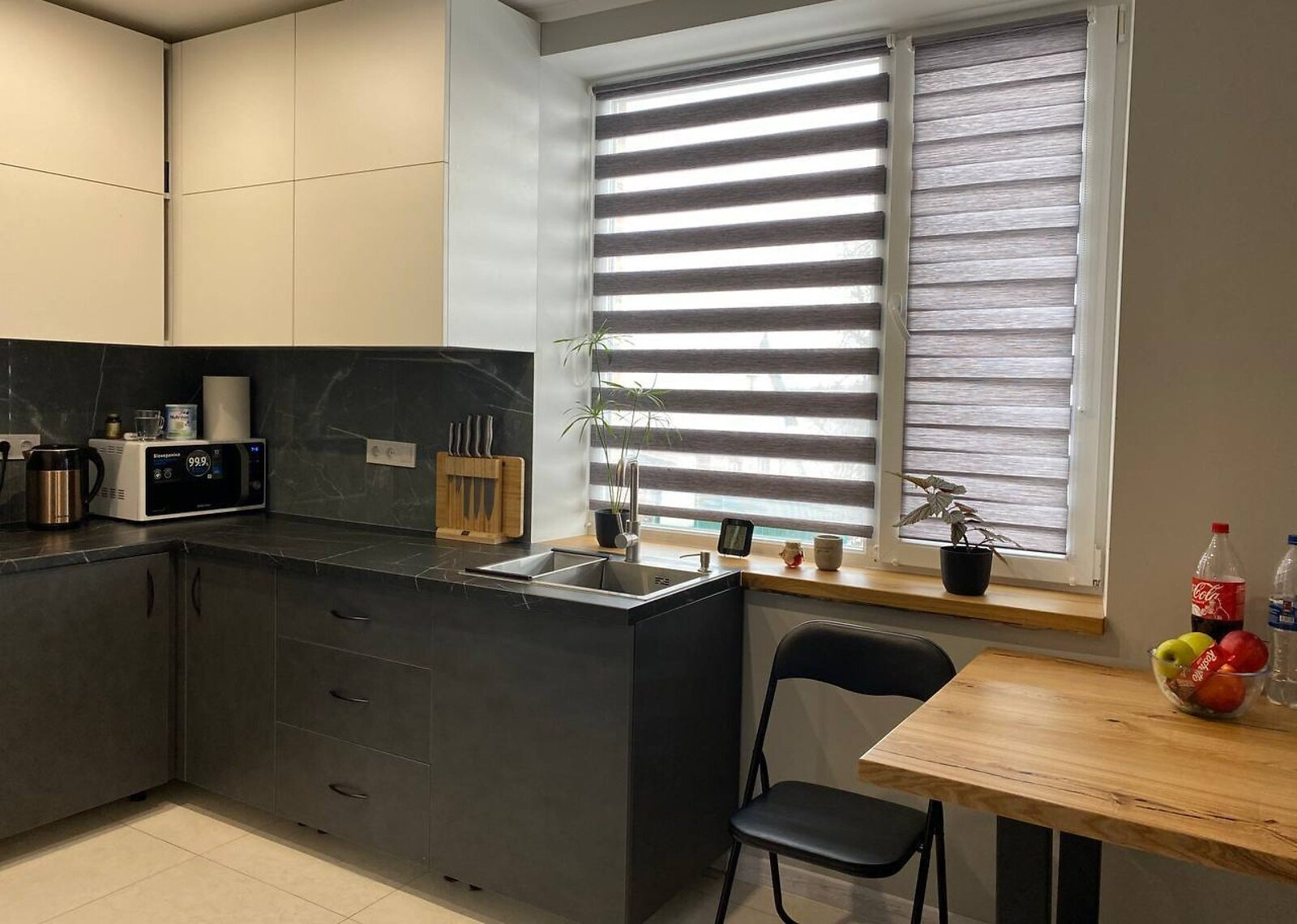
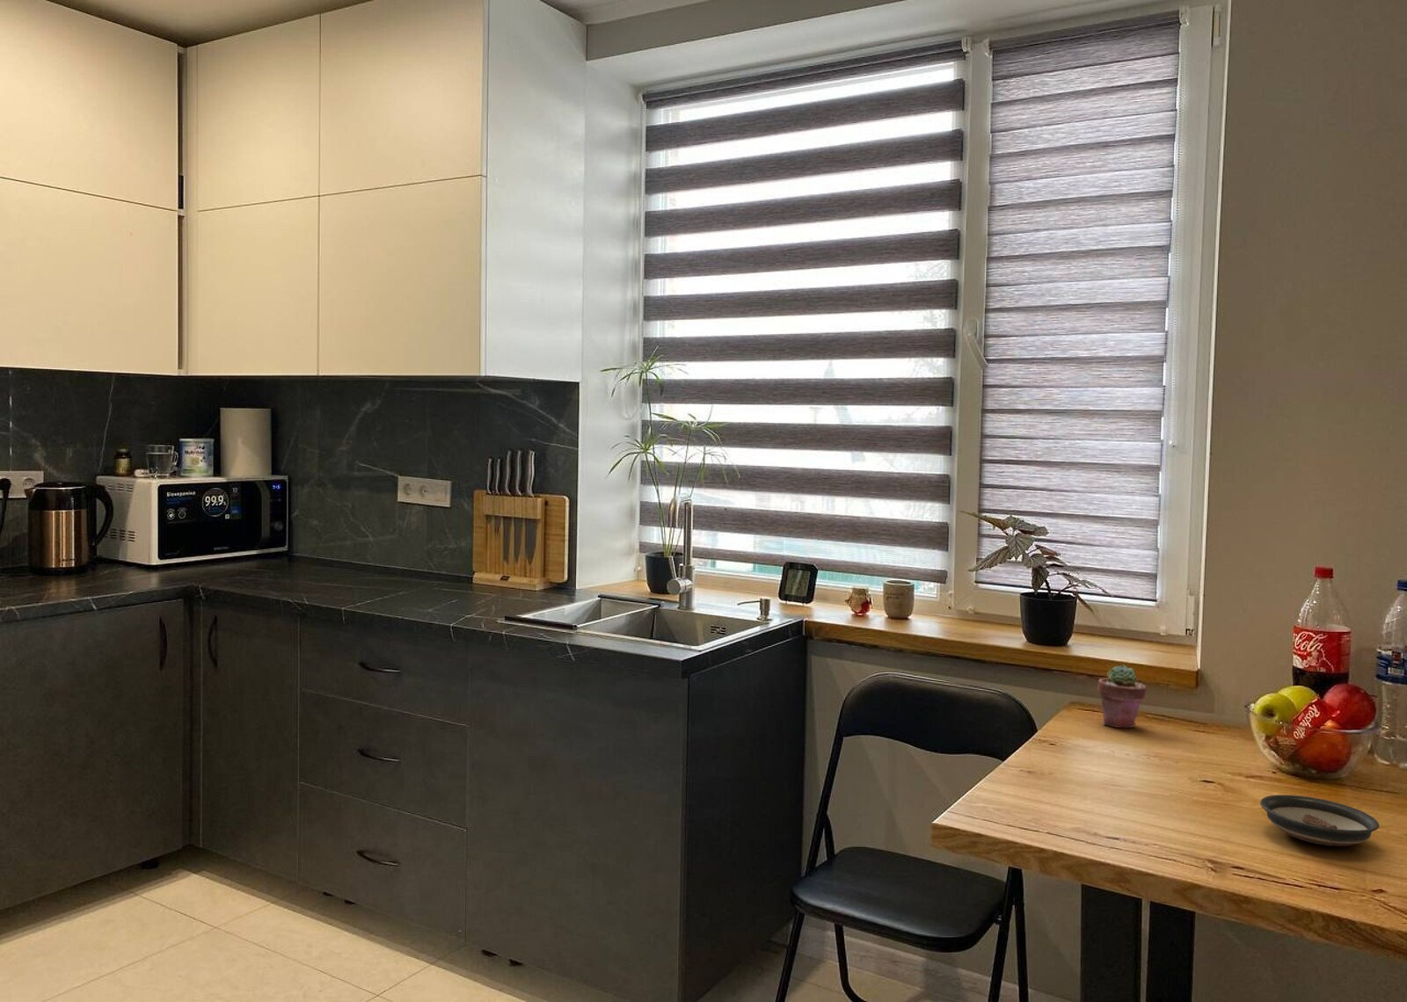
+ potted succulent (1122, 694)
+ saucer (1317, 823)
